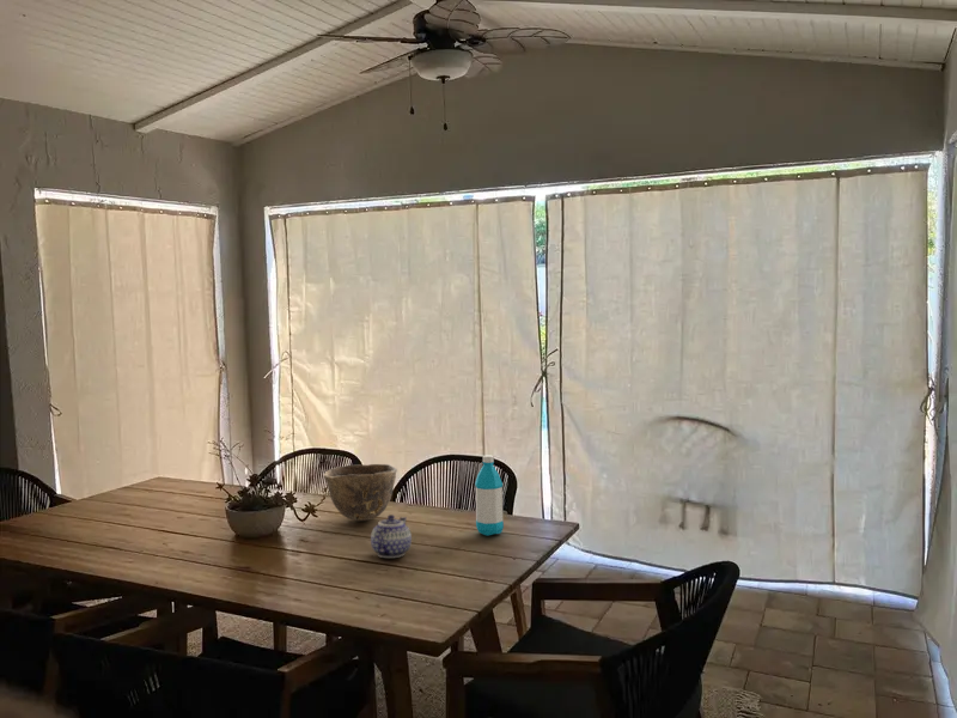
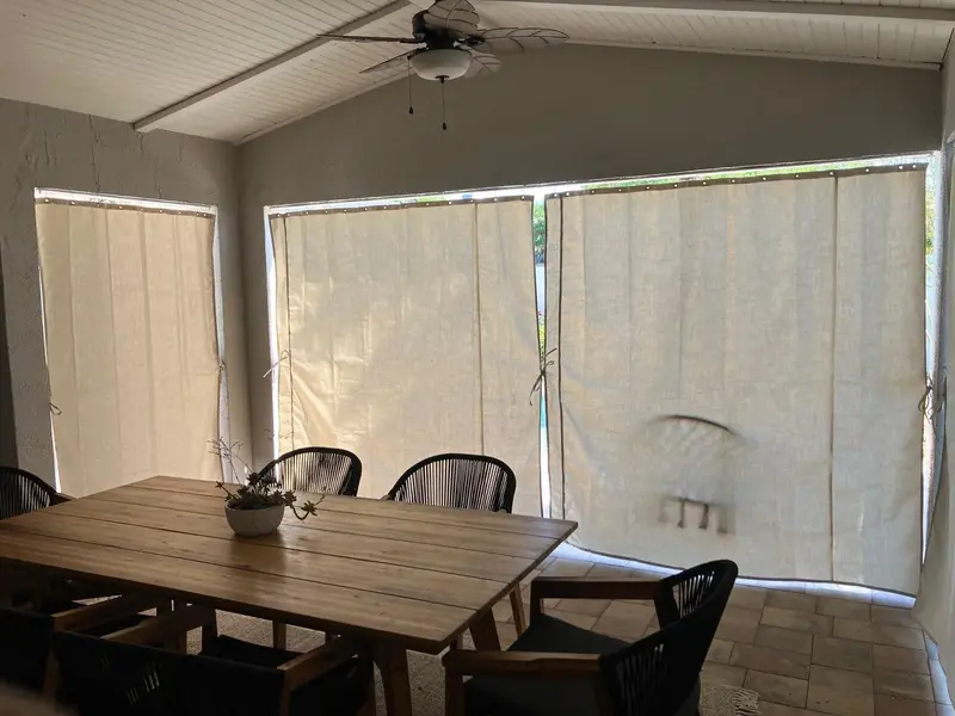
- water bottle (488, 494)
- bowl (360, 493)
- teapot (391, 534)
